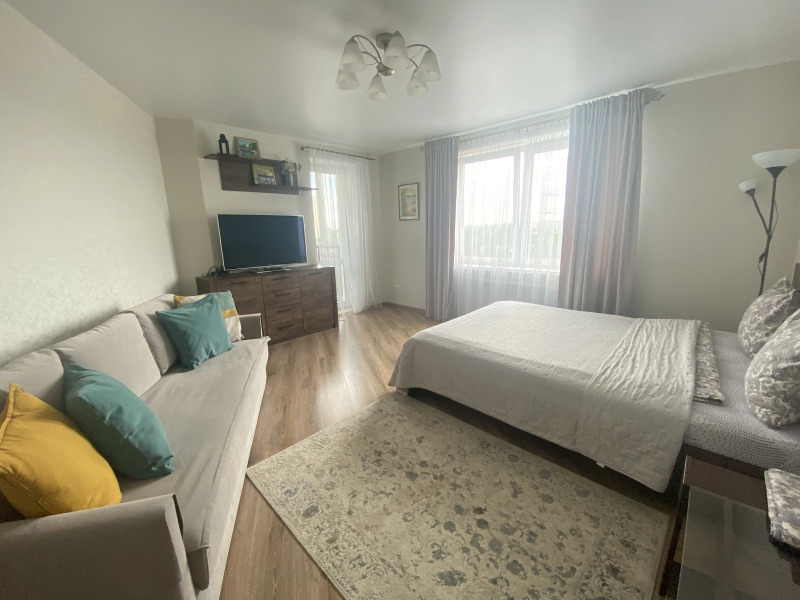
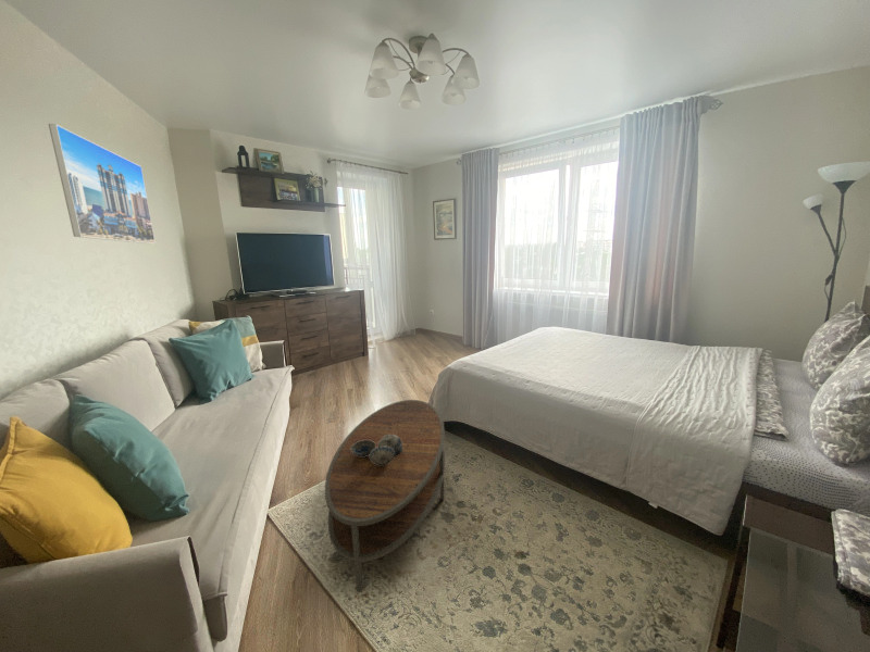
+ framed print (112, 196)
+ coffee table (394, 468)
+ decorative bowl (380, 443)
